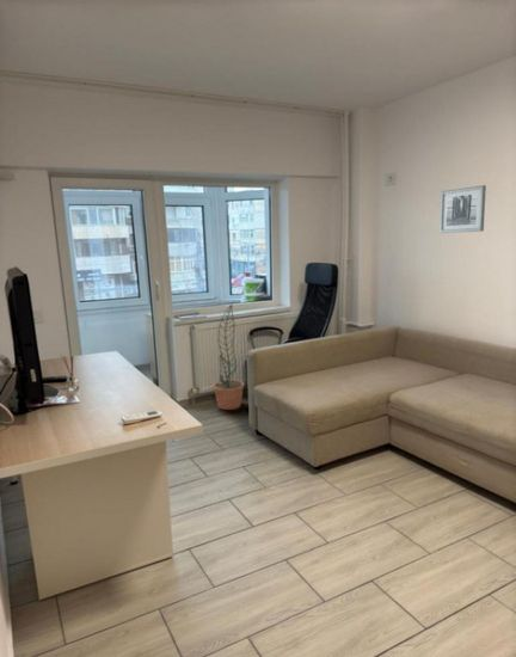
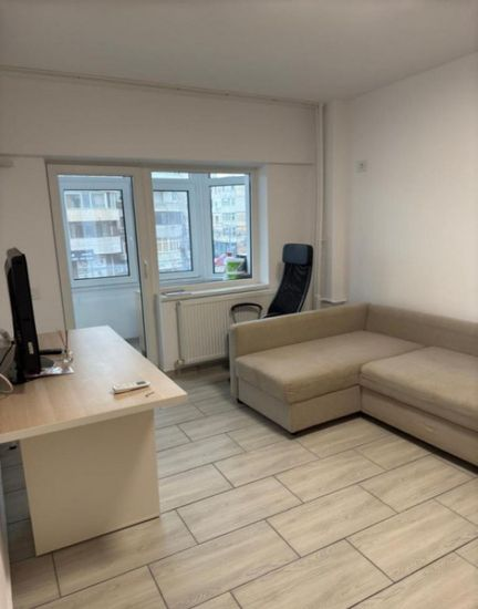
- decorative plant (227, 356)
- wall art (461, 210)
